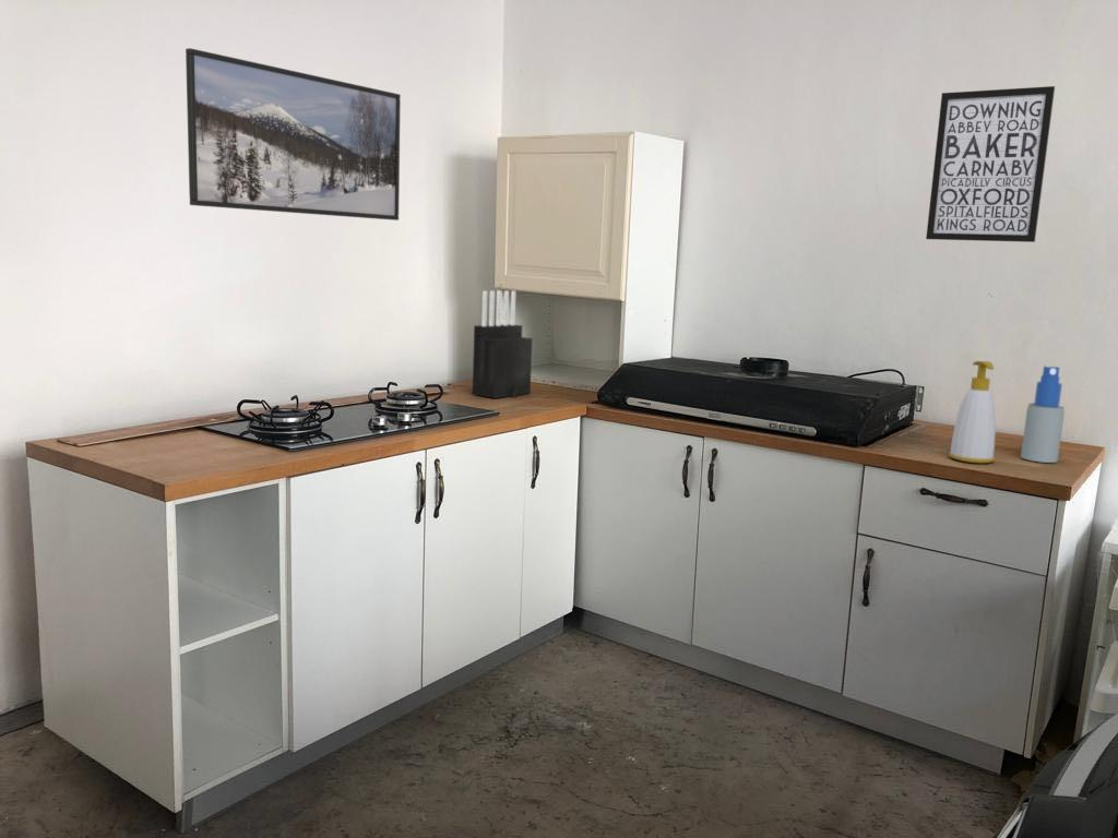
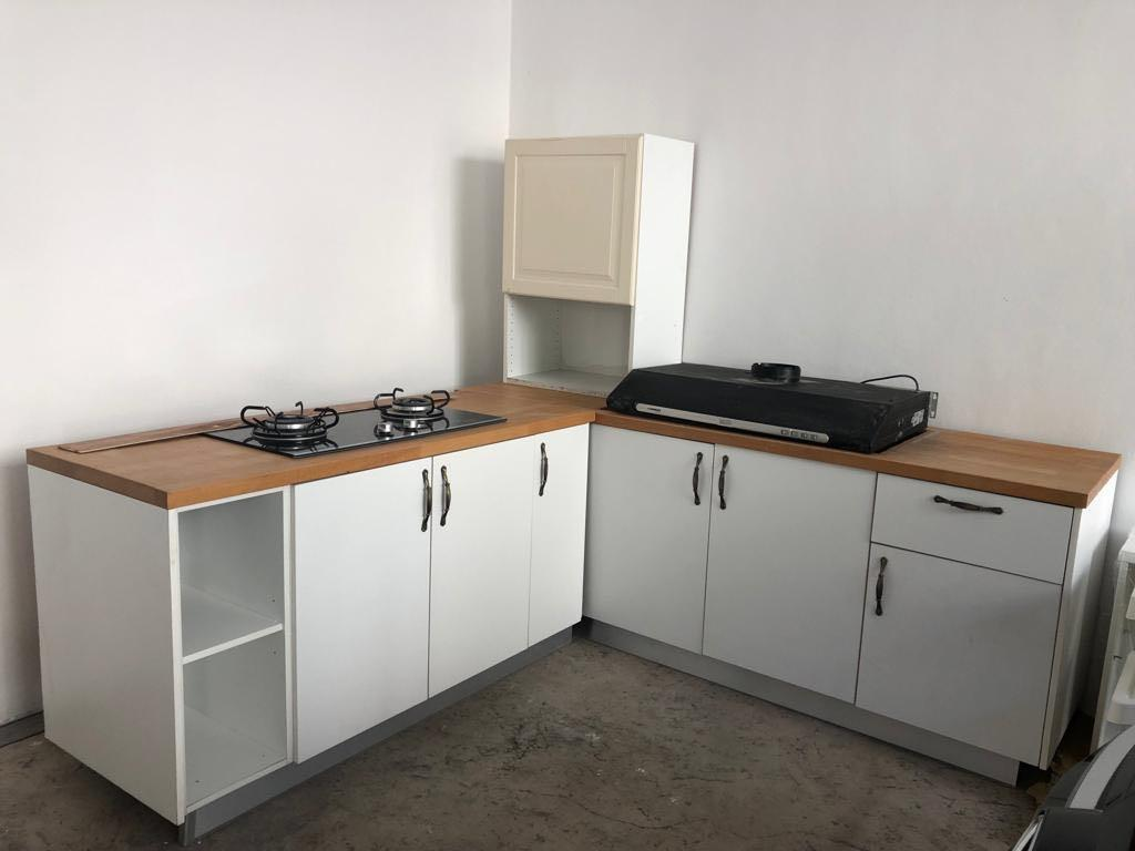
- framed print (305, 144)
- spray bottle (1045, 412)
- knife block (506, 343)
- wall art (987, 166)
- soap bottle (977, 410)
